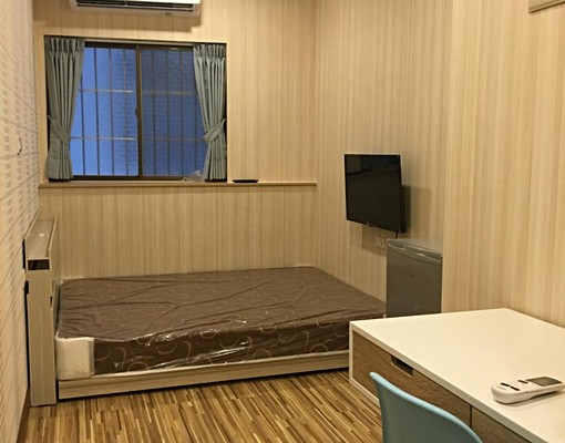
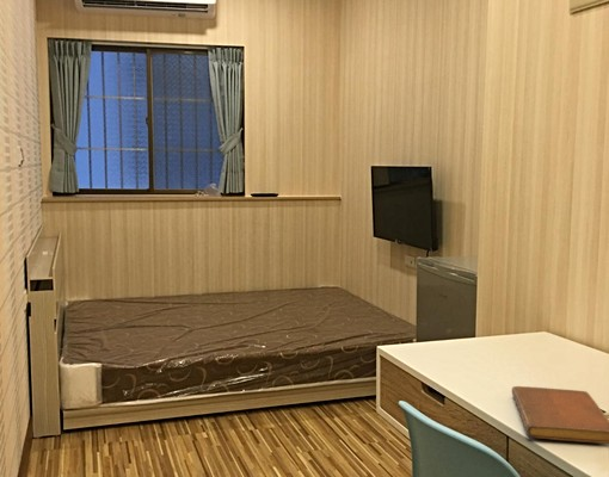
+ notebook (559, 411)
